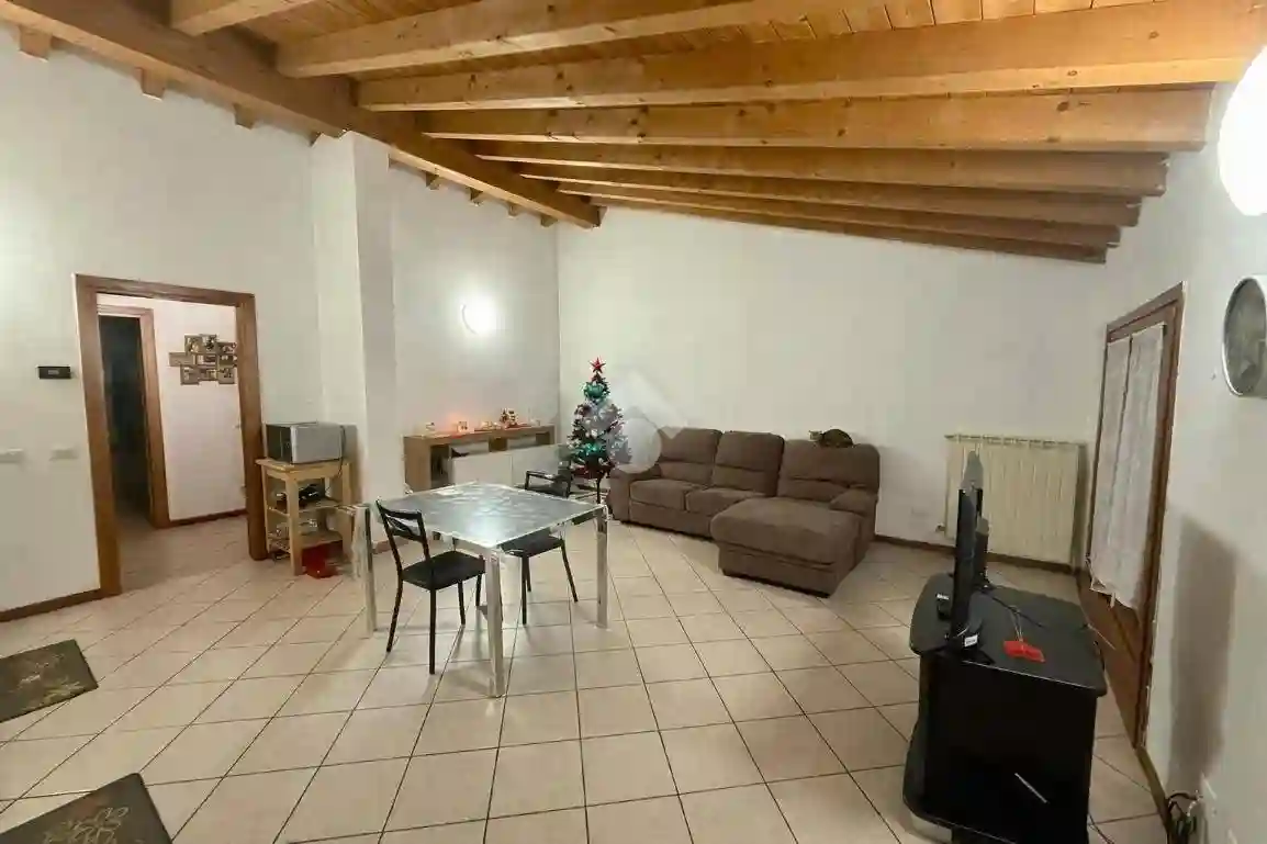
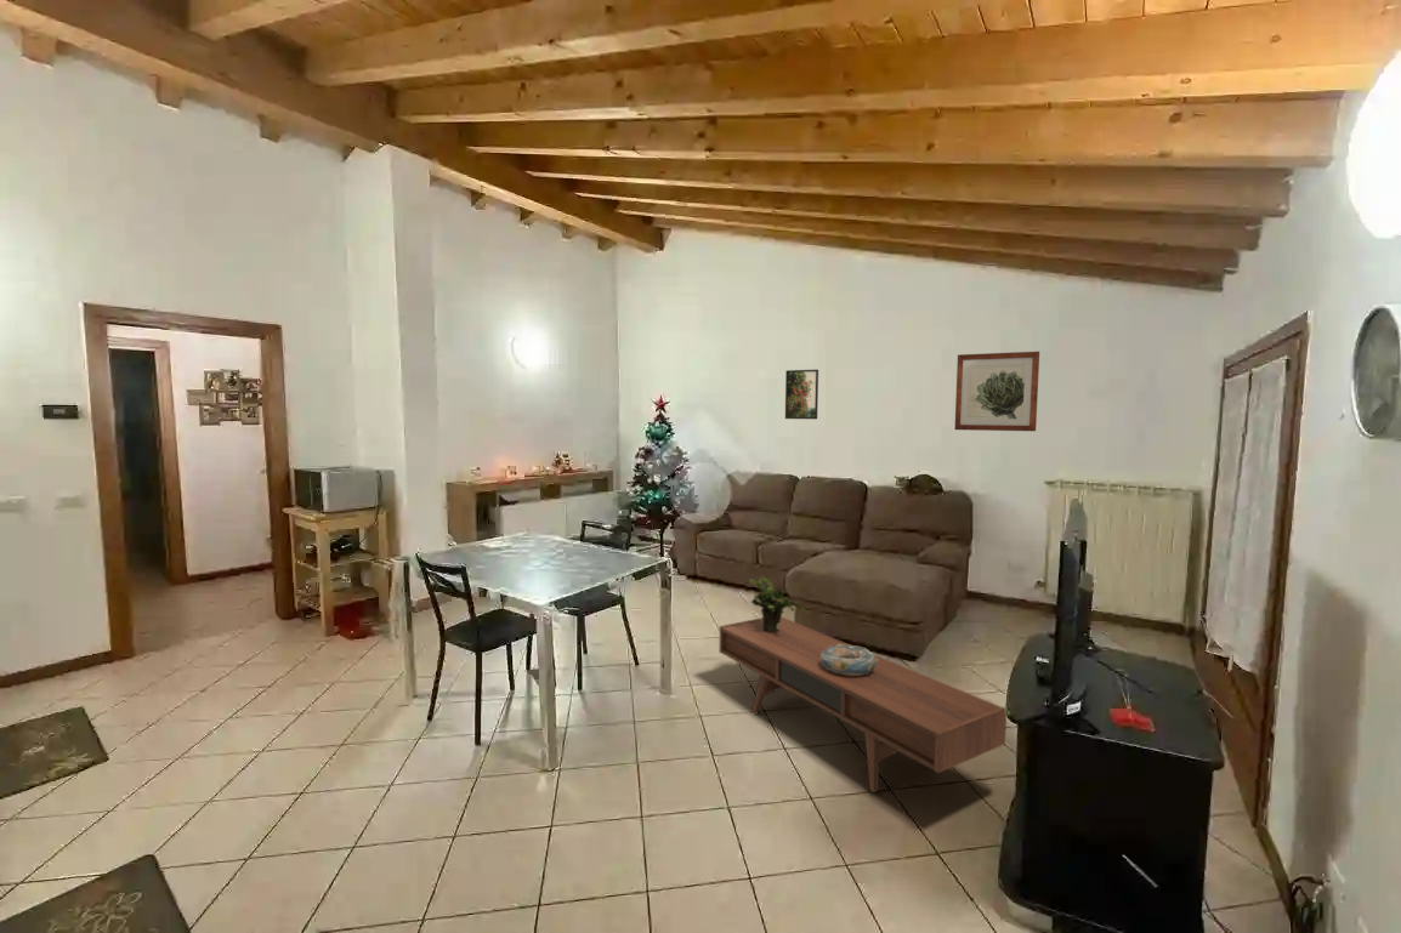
+ coffee table (839, 699)
+ wall art (996, 392)
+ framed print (801, 394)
+ potted plant (772, 604)
+ decorative bowl (849, 658)
